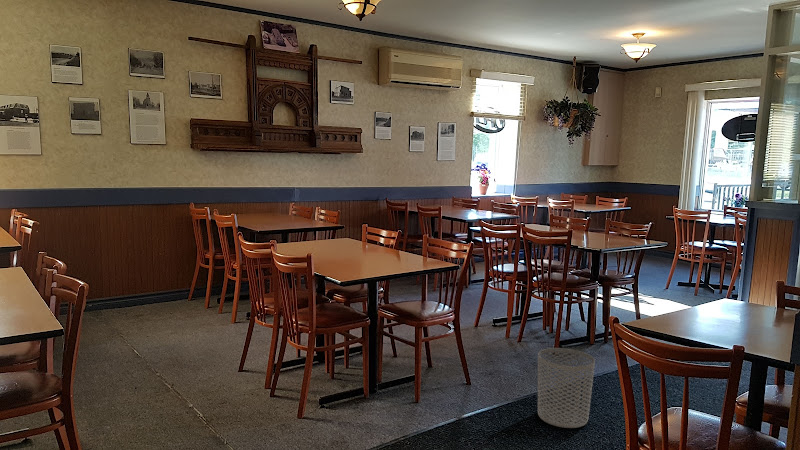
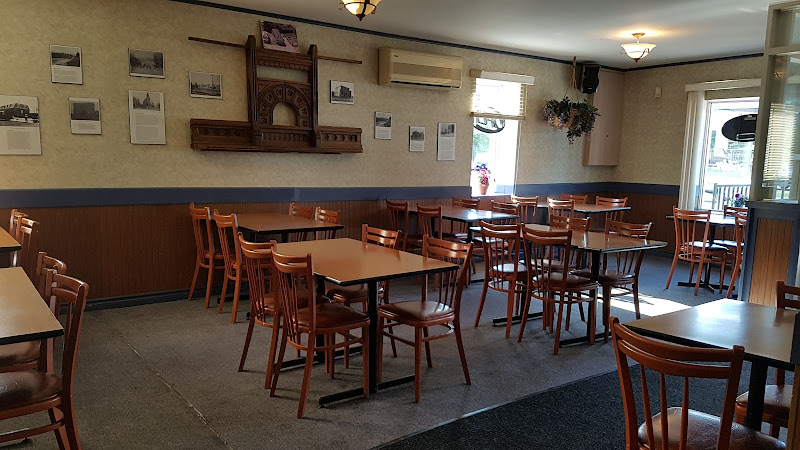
- waste bin (563, 387)
